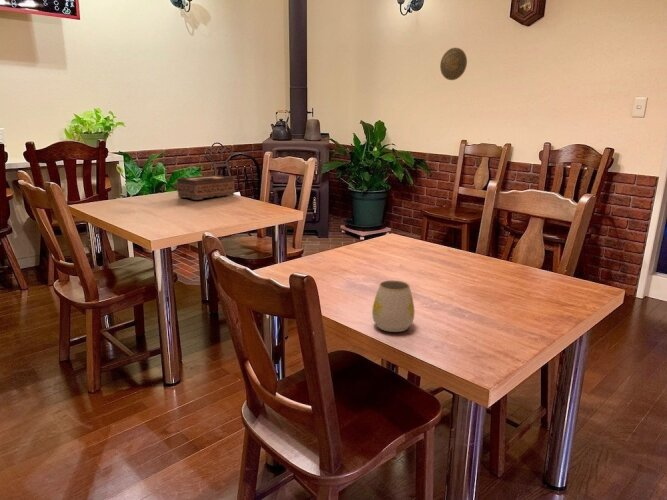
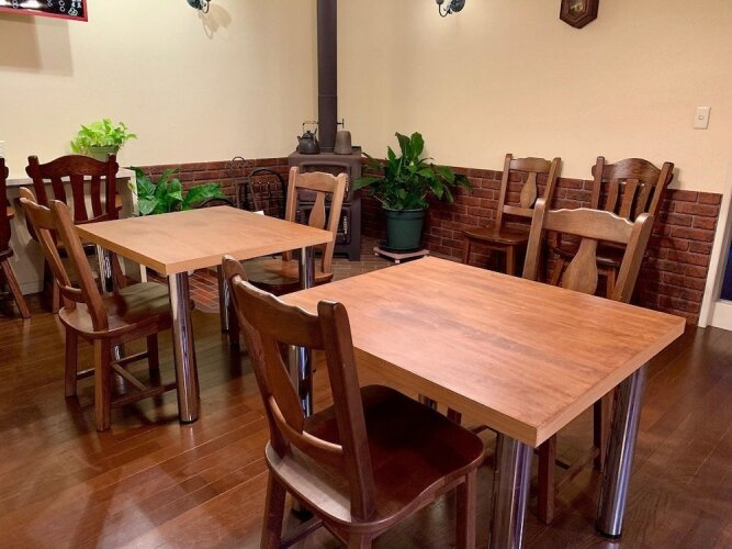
- decorative plate (452, 63)
- tissue box (206, 186)
- mug (393, 303)
